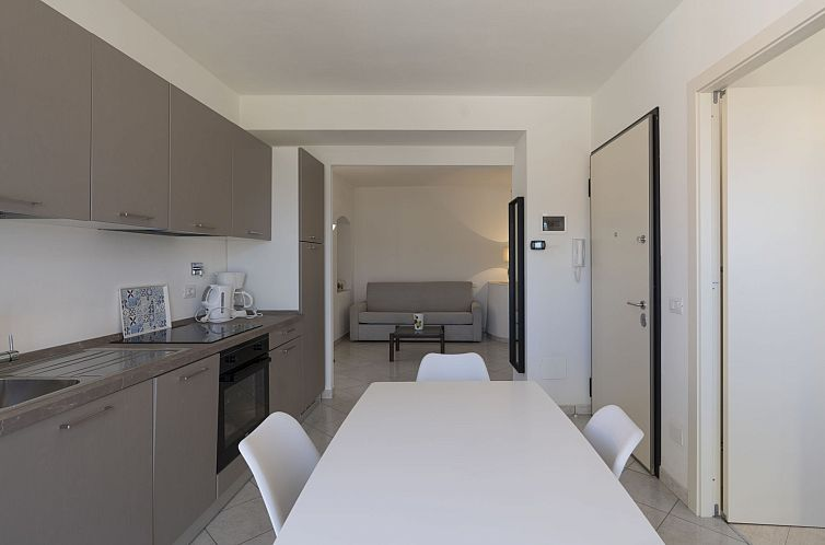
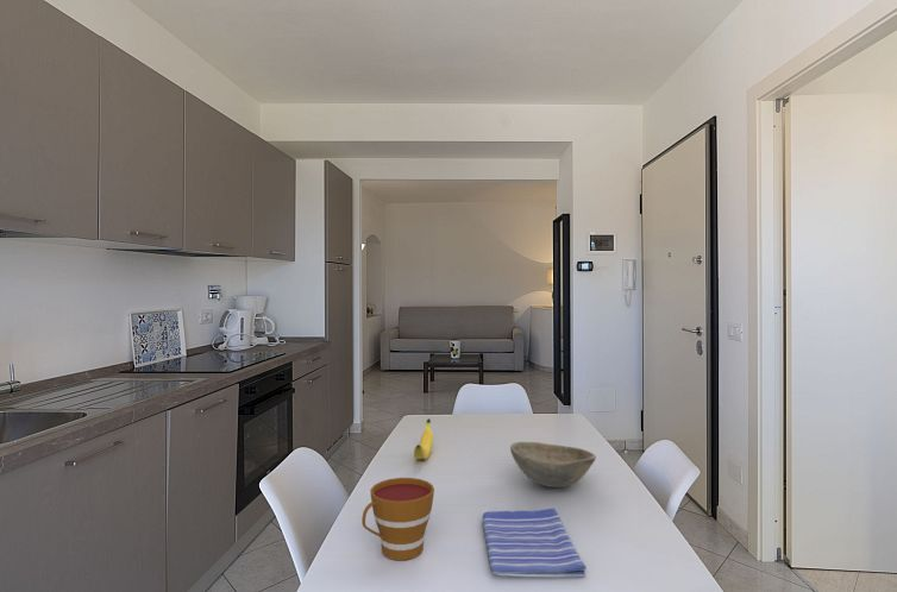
+ banana (424, 440)
+ dish towel (528, 539)
+ bowl (552, 465)
+ cup (397, 521)
